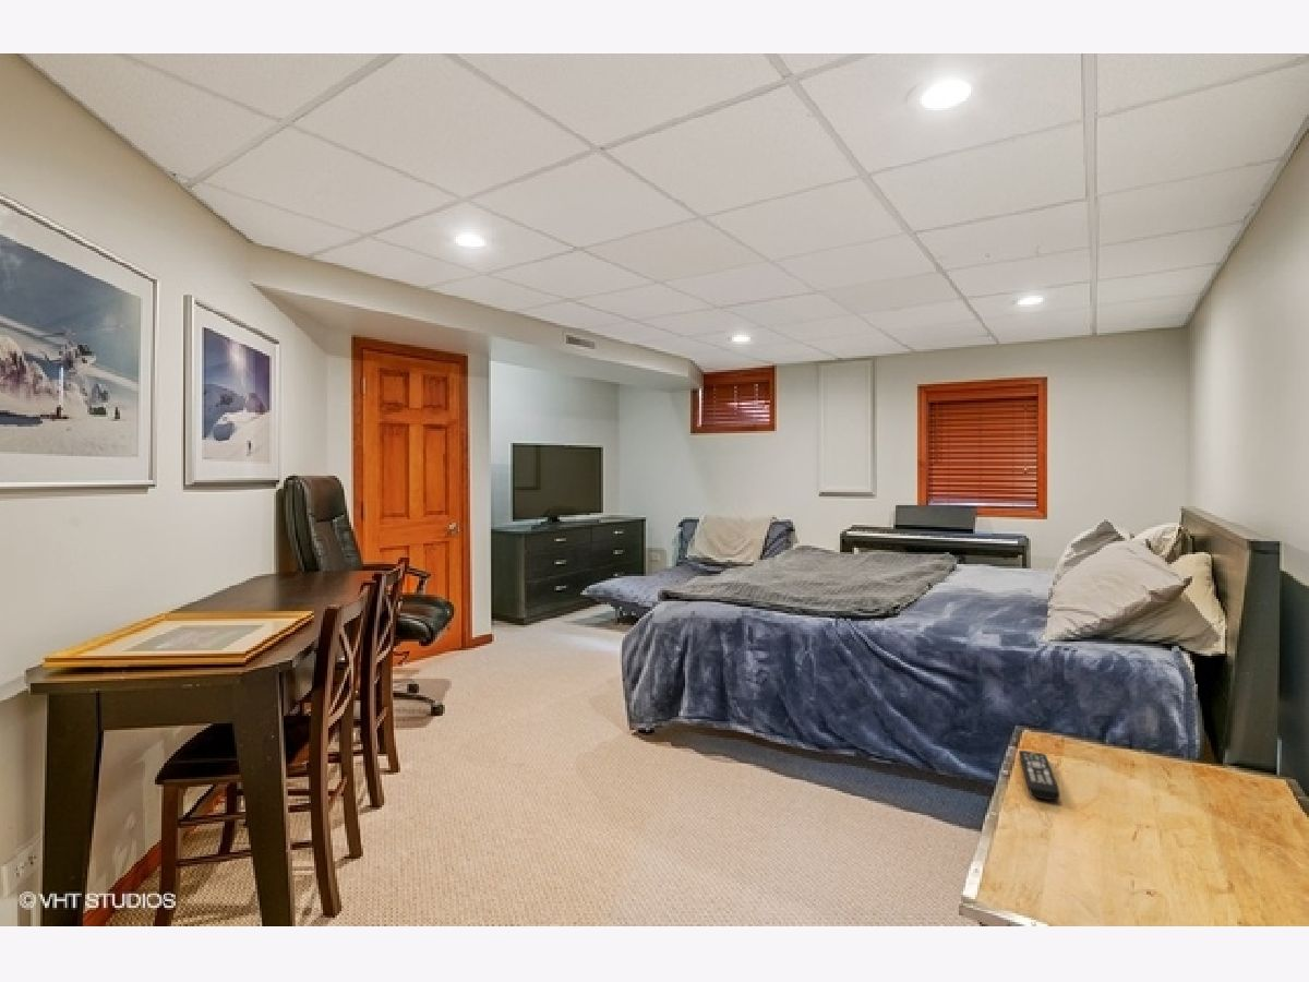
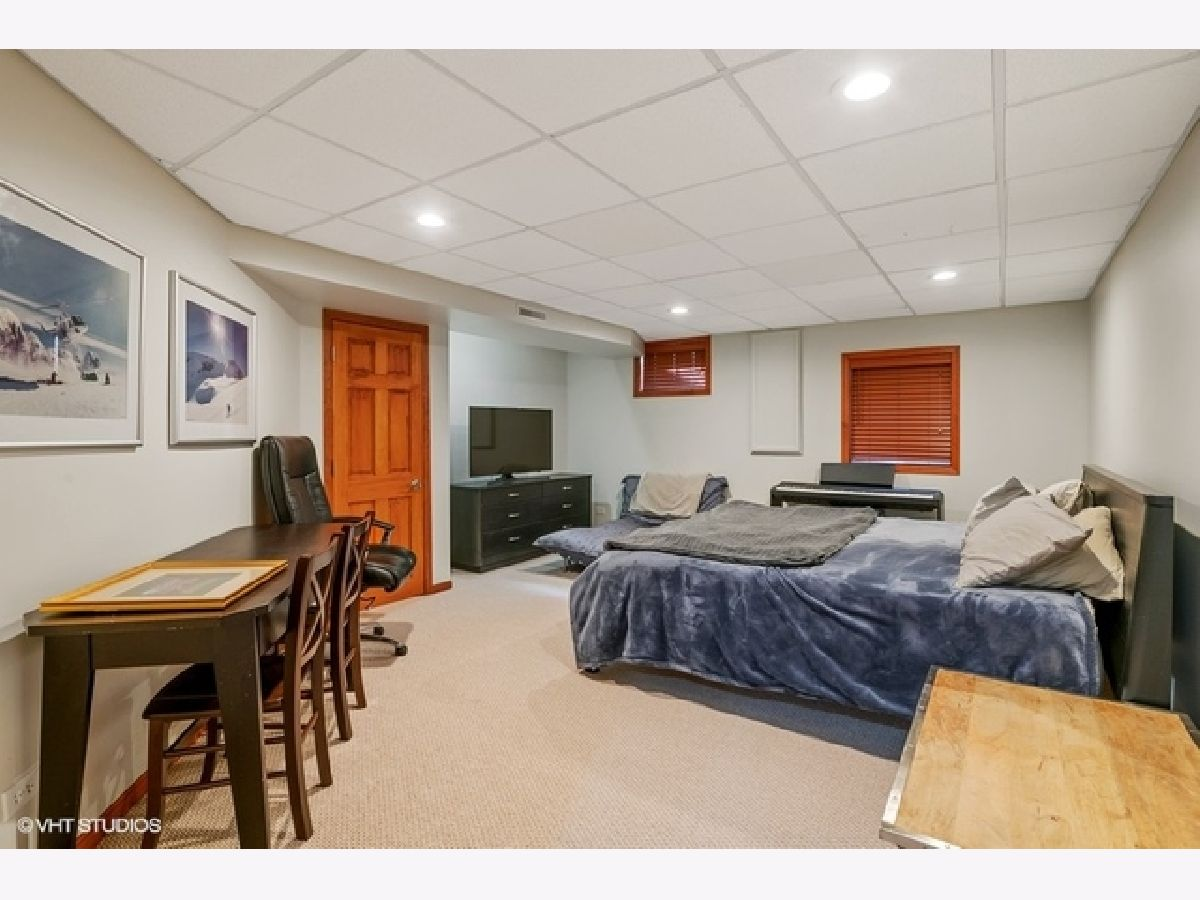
- remote control (1037, 774)
